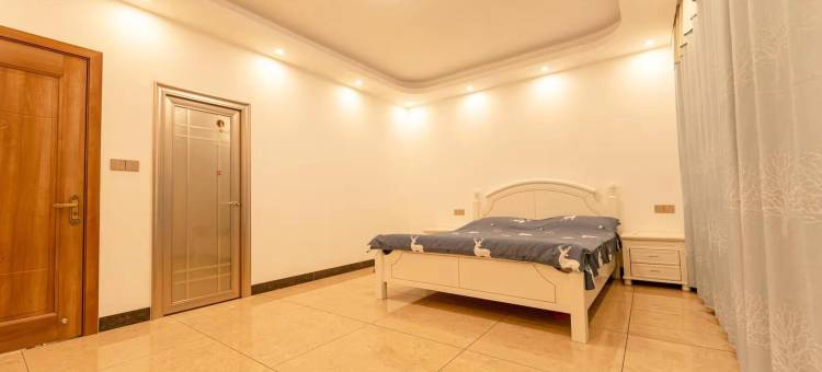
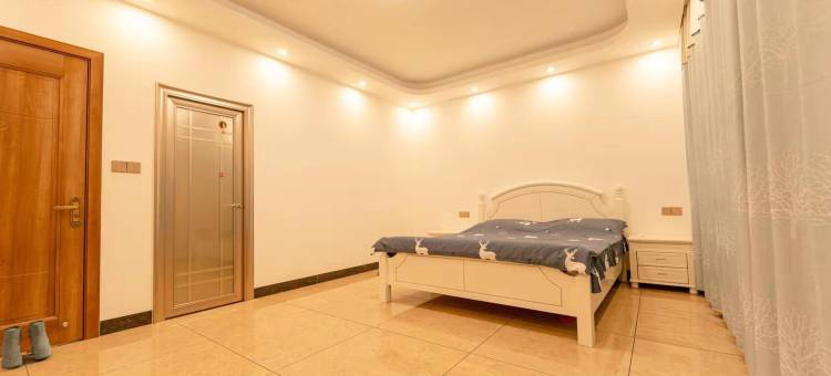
+ boots (29, 341)
